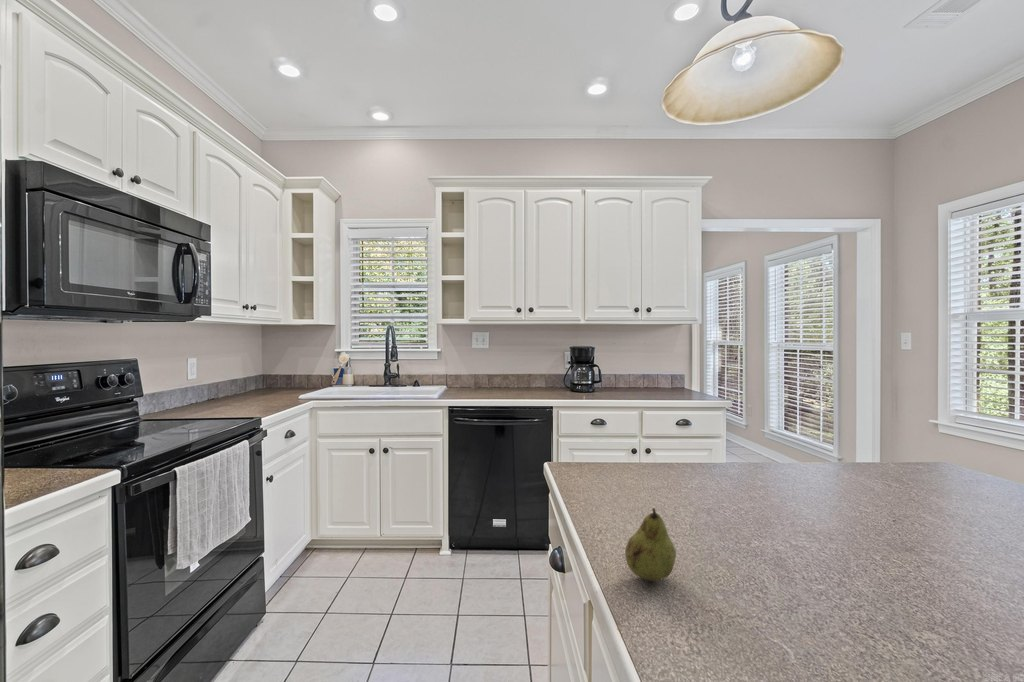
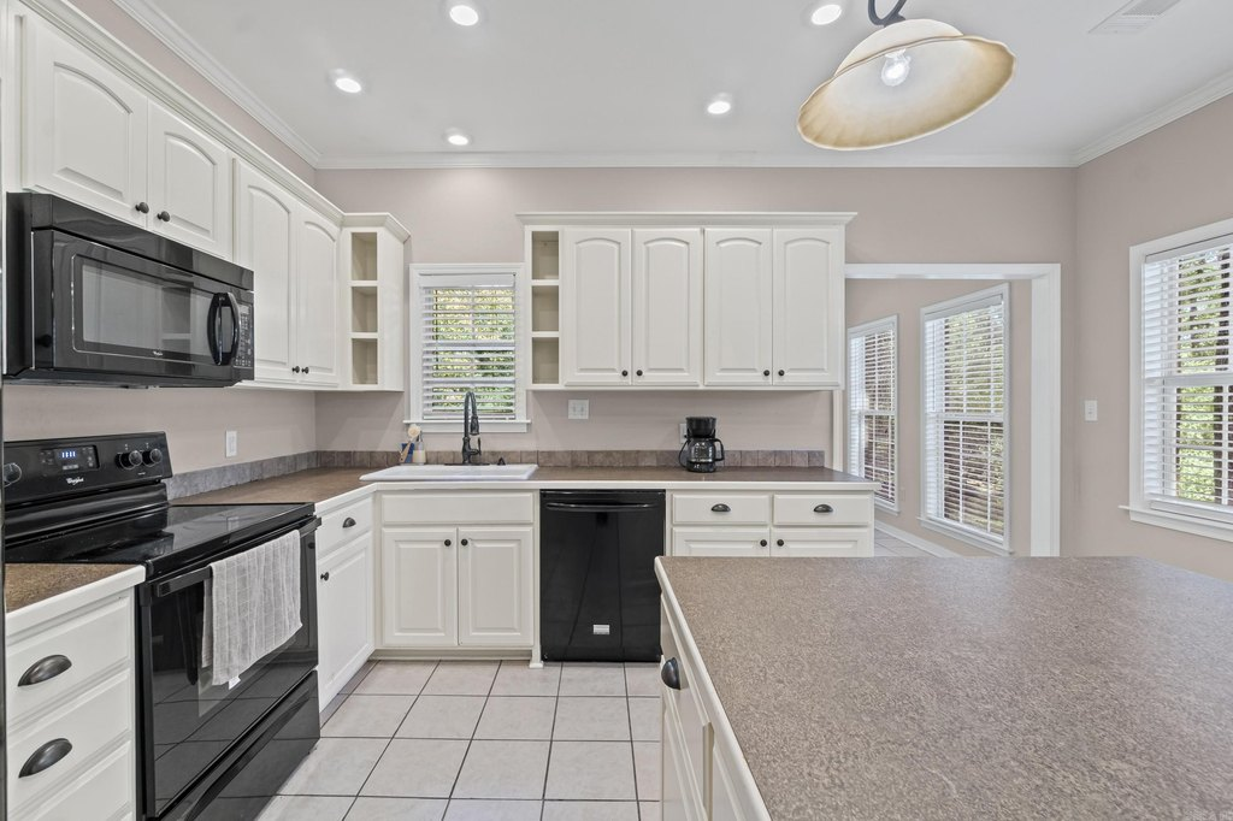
- fruit (650, 541)
